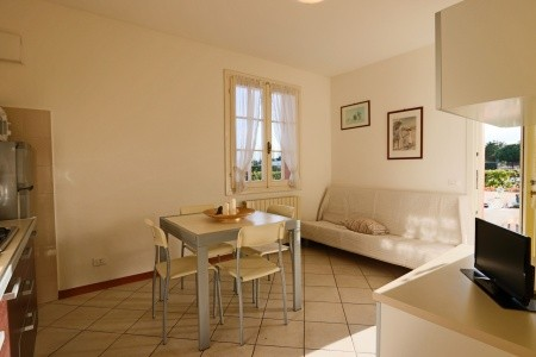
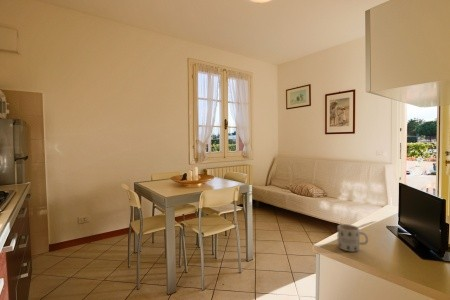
+ mug (352, 238)
